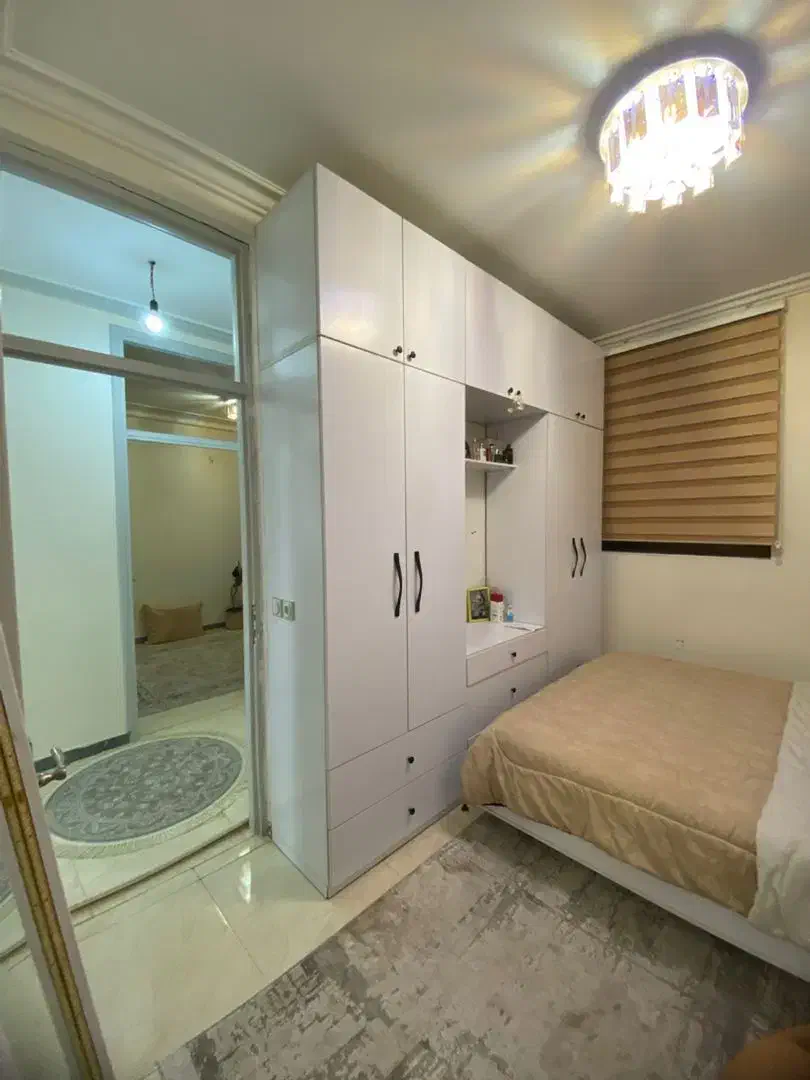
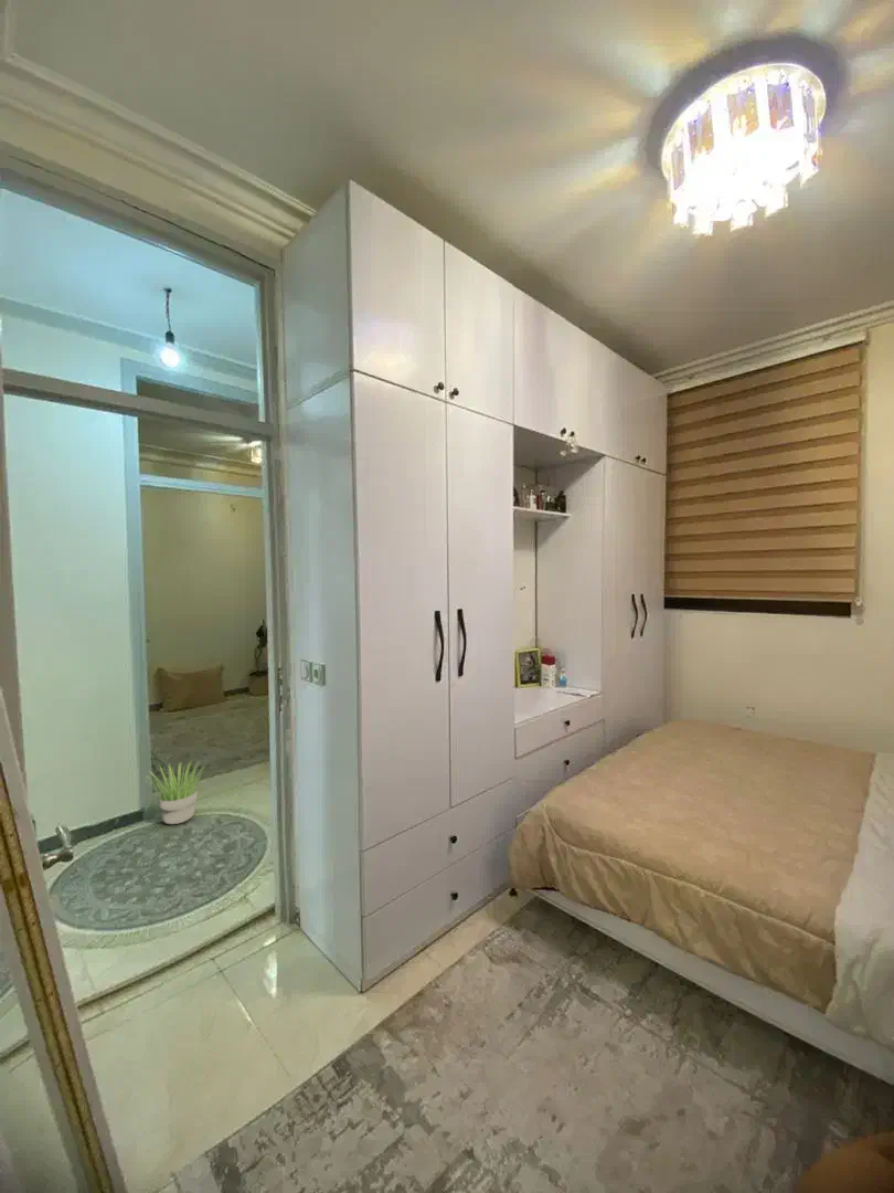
+ potted plant (177, 794)
